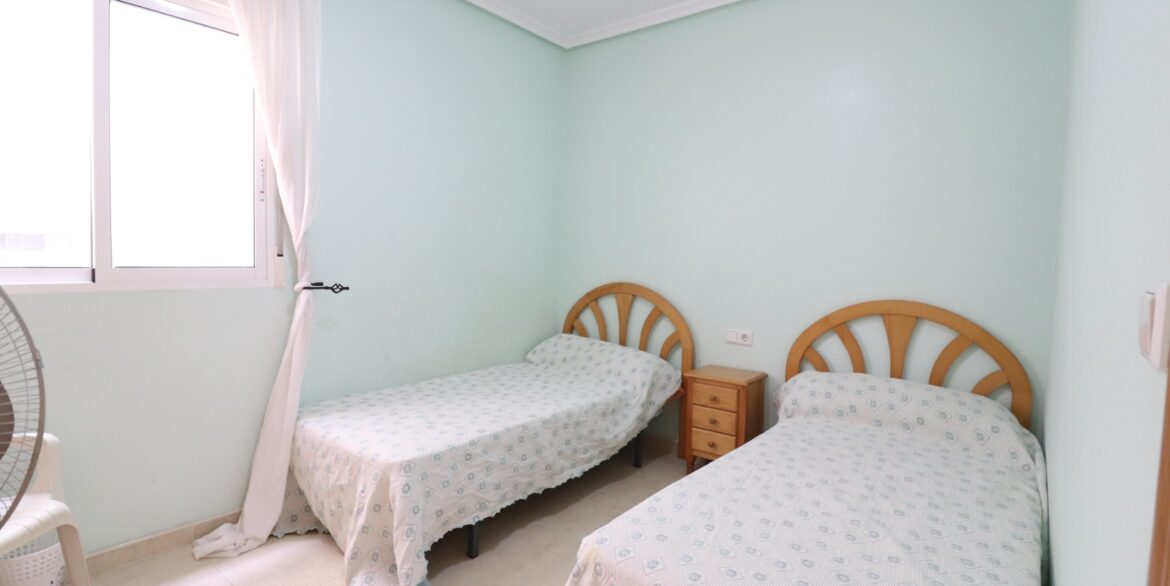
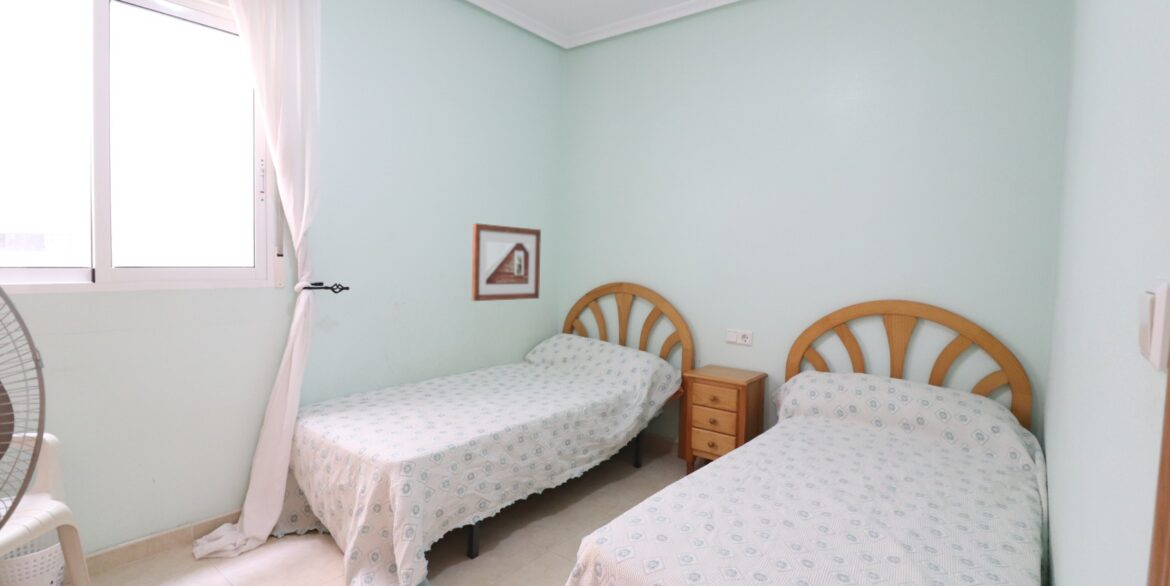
+ picture frame (508, 263)
